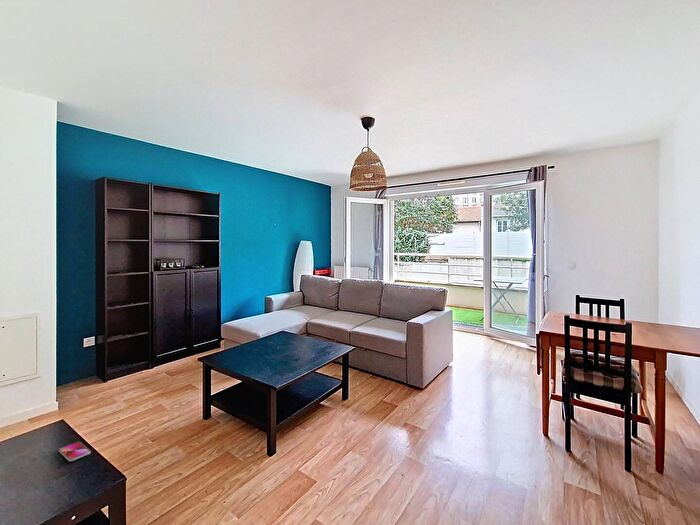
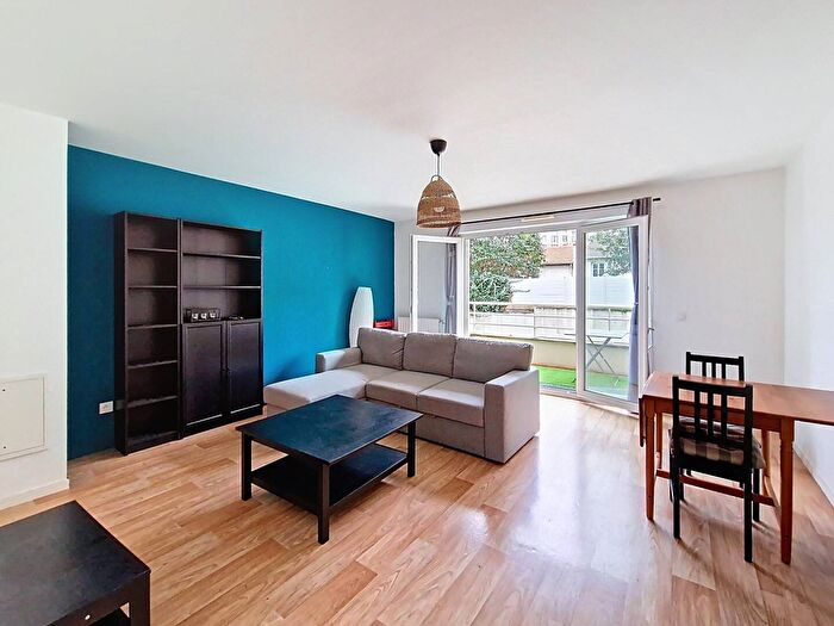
- smartphone (74, 451)
